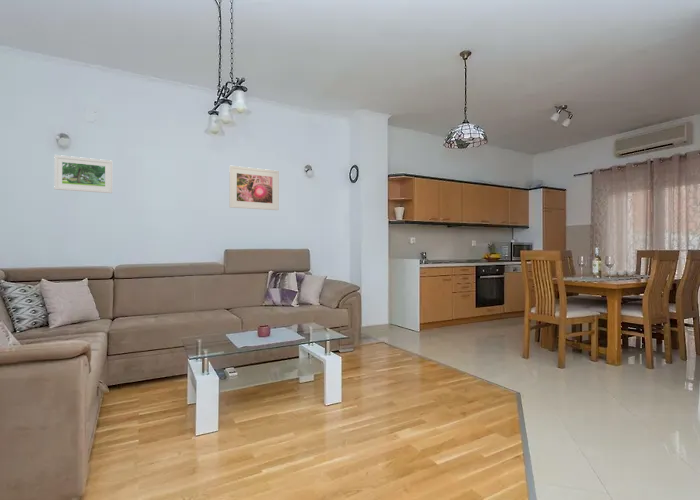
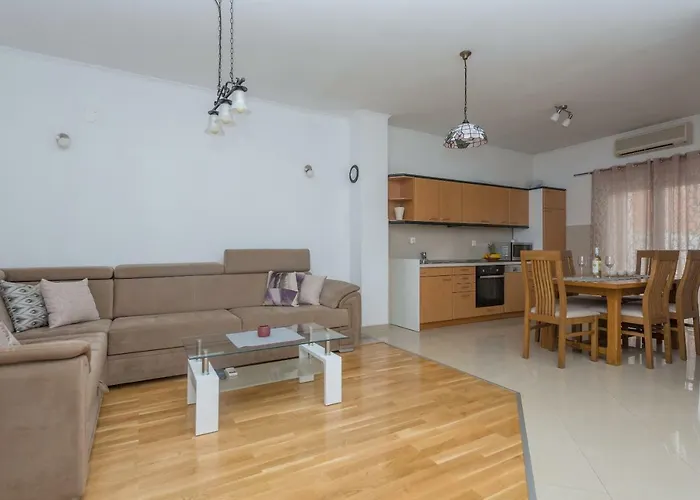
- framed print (254, 188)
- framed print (84, 174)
